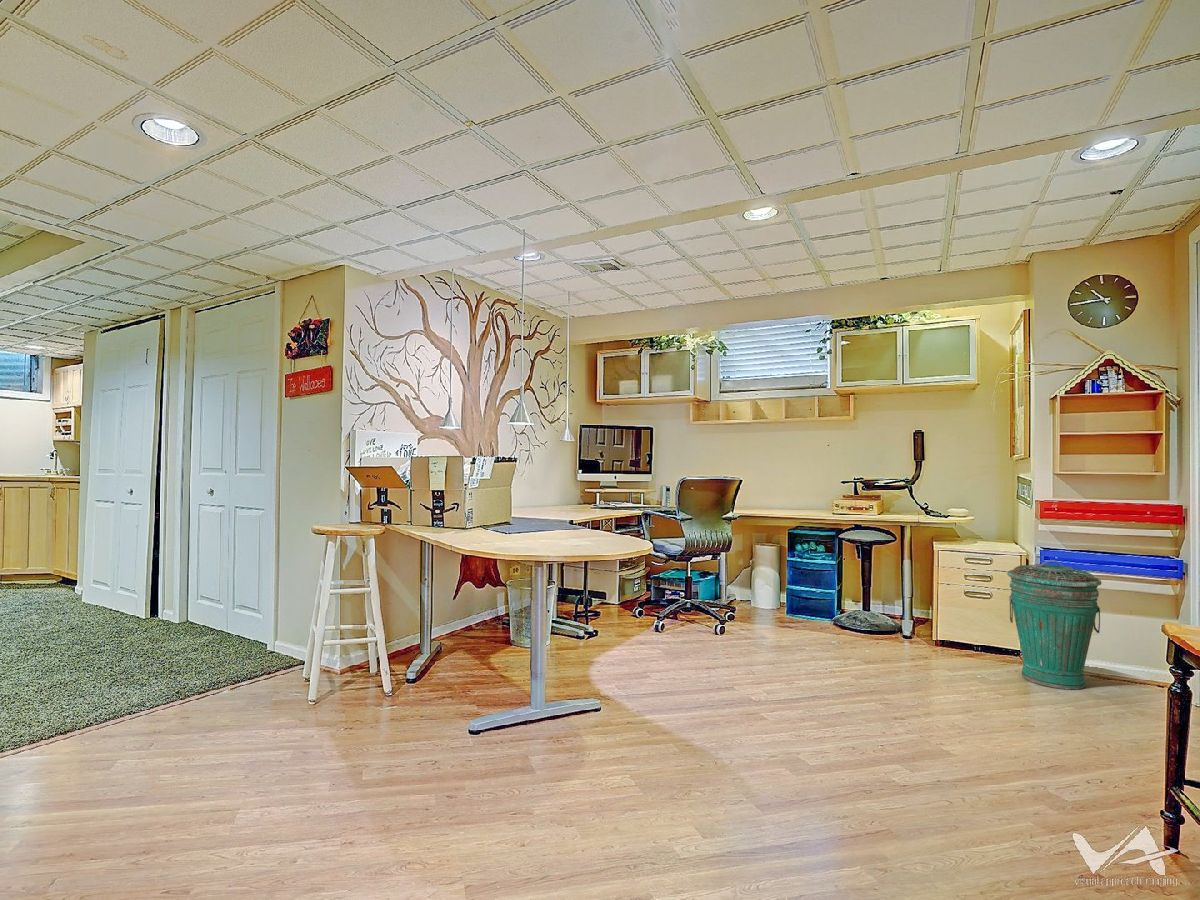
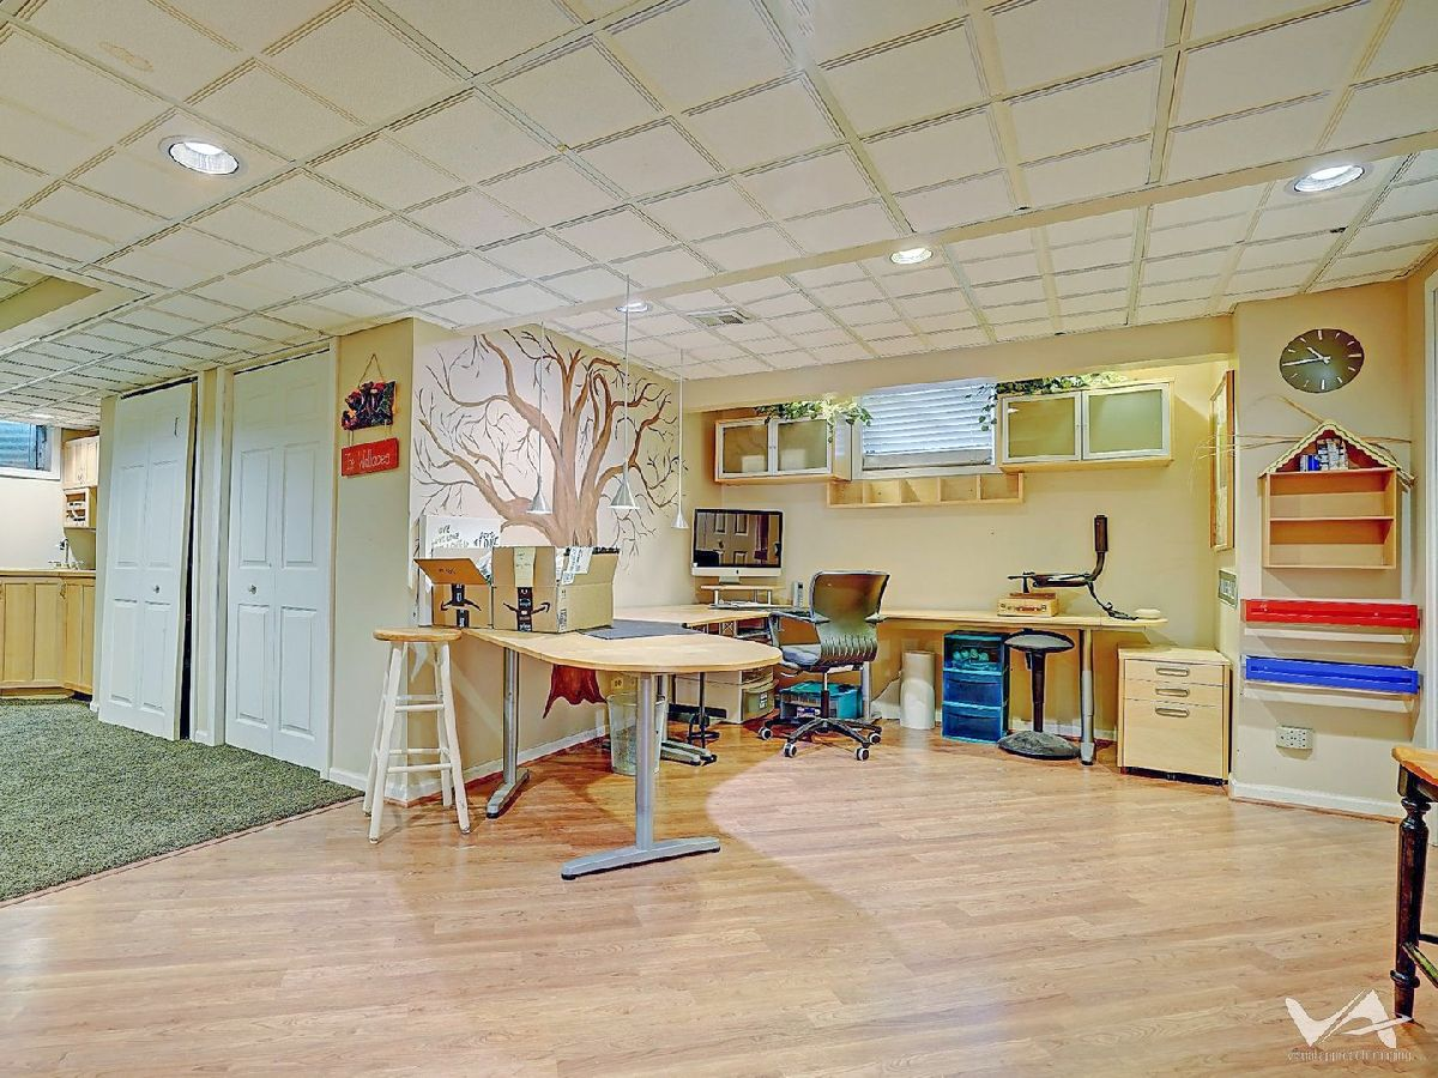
- trash can (1052, 620)
